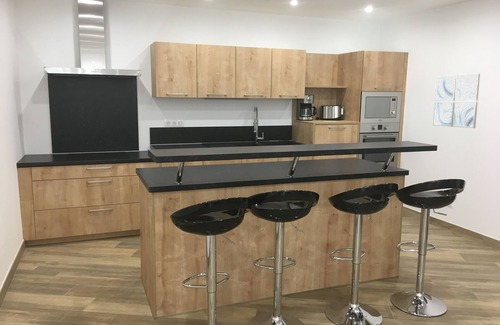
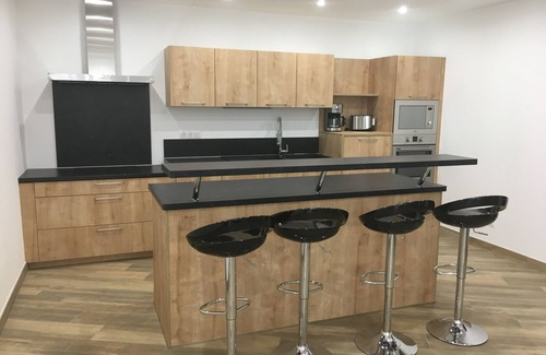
- wall art (454, 100)
